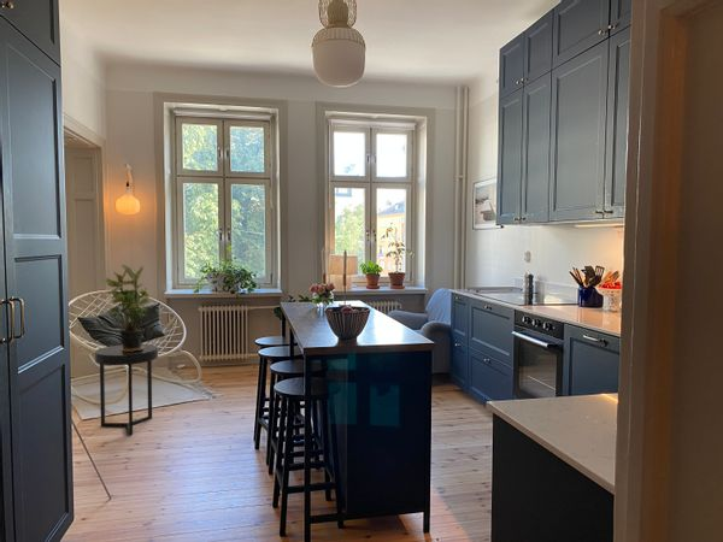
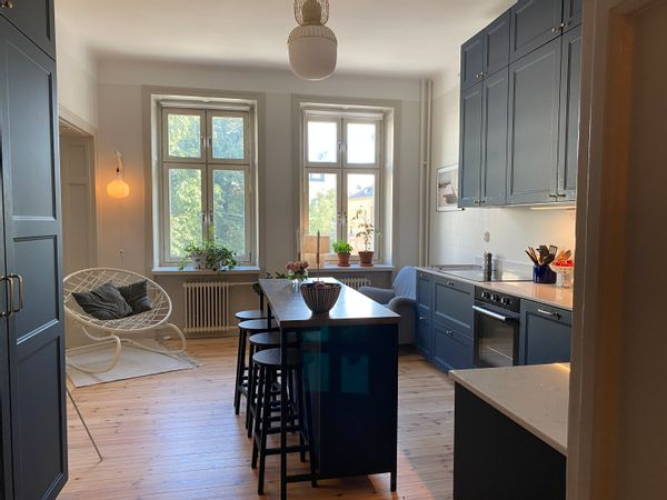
- side table (129, 388)
- potted plant (128, 307)
